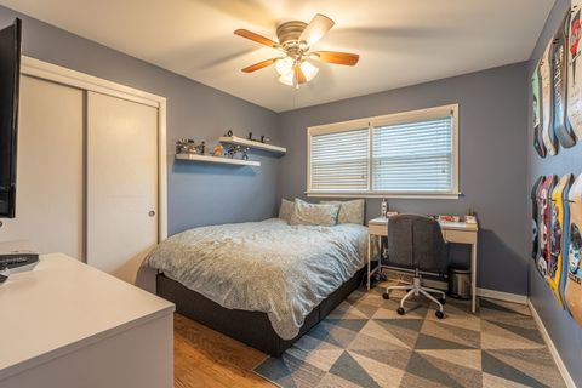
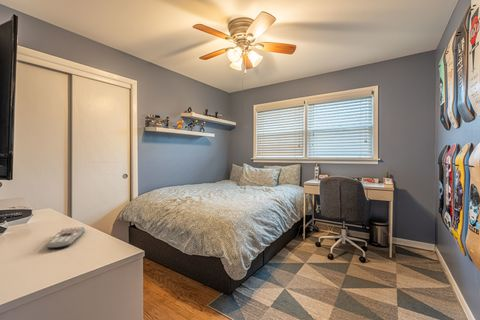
+ remote control (66, 237)
